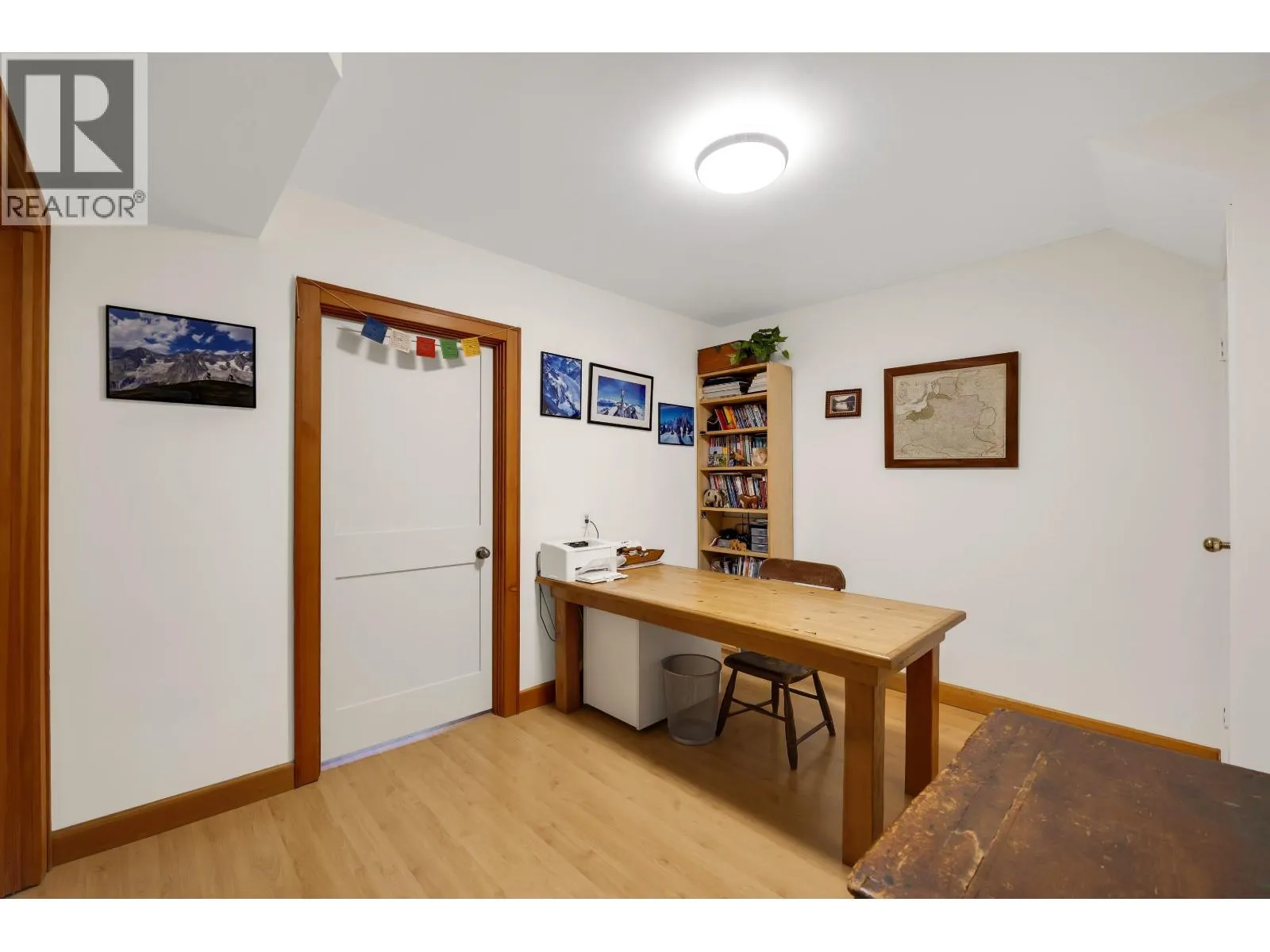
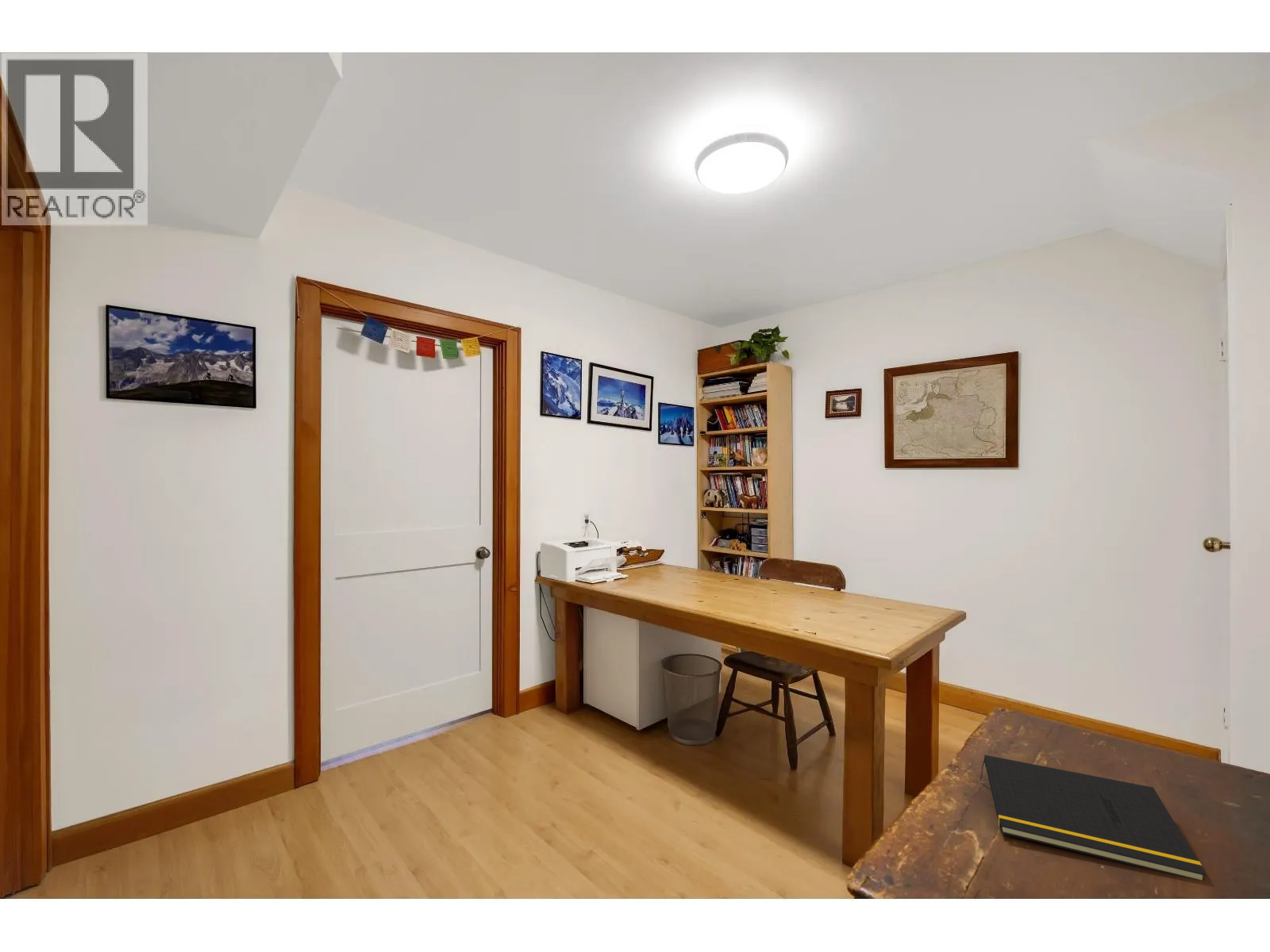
+ notepad (1079, 809)
